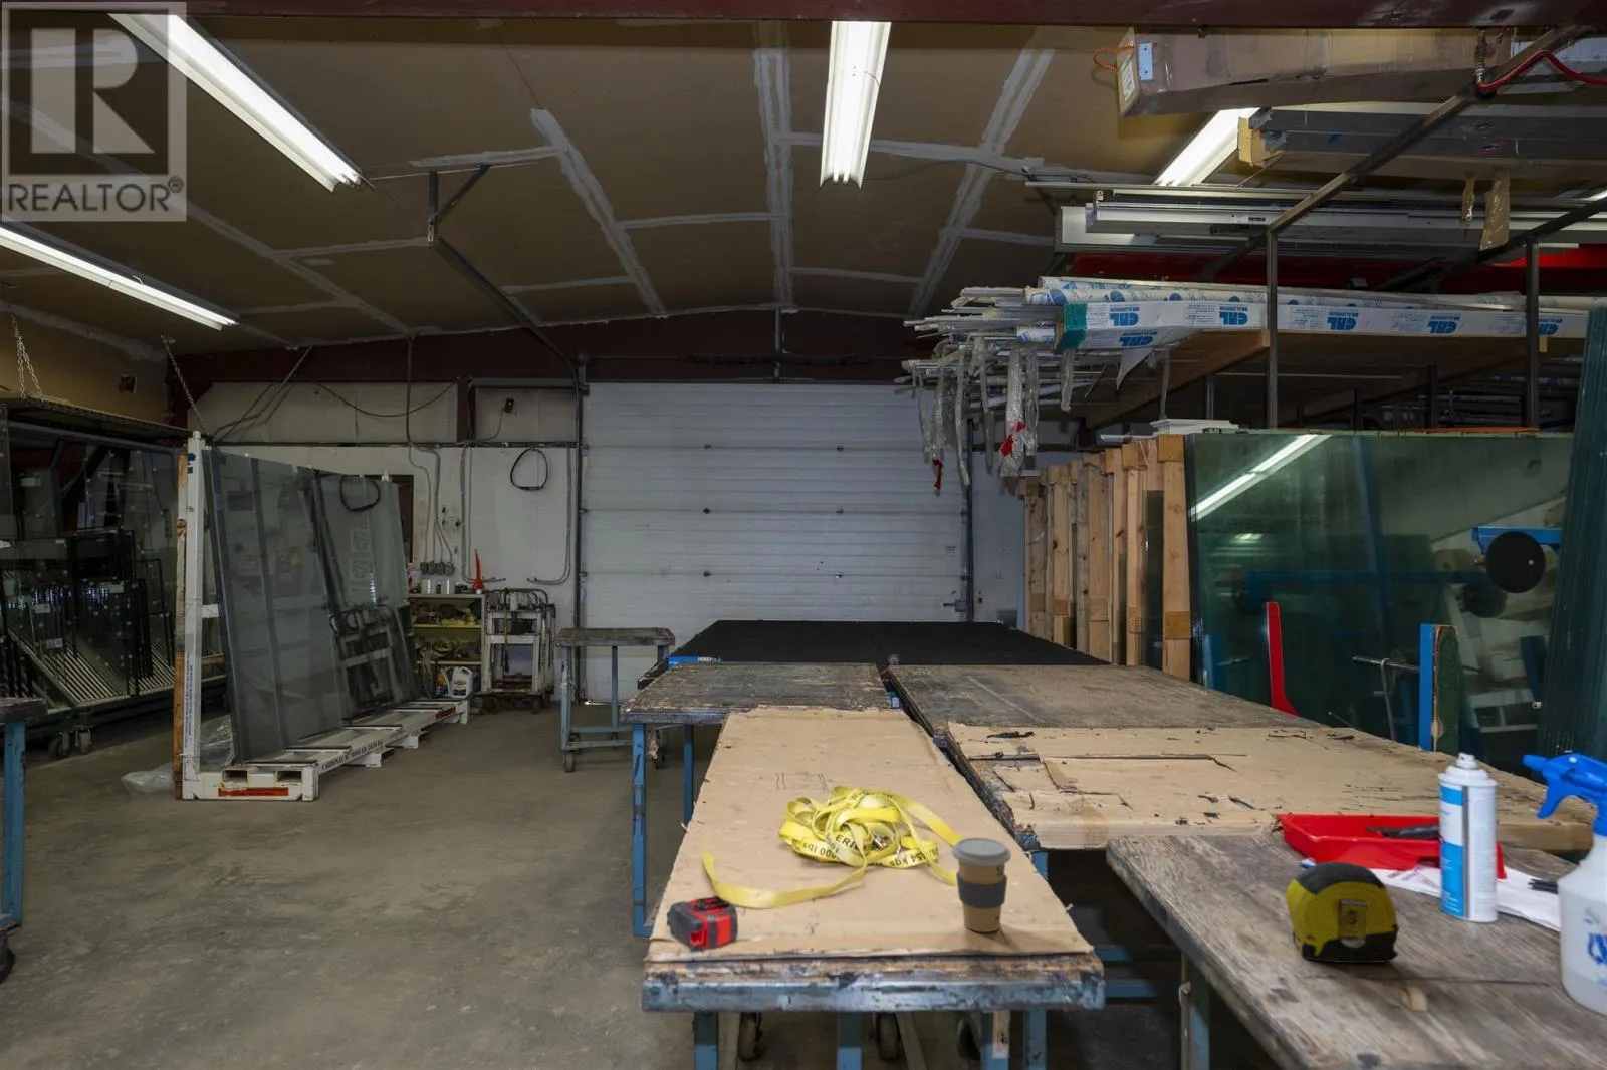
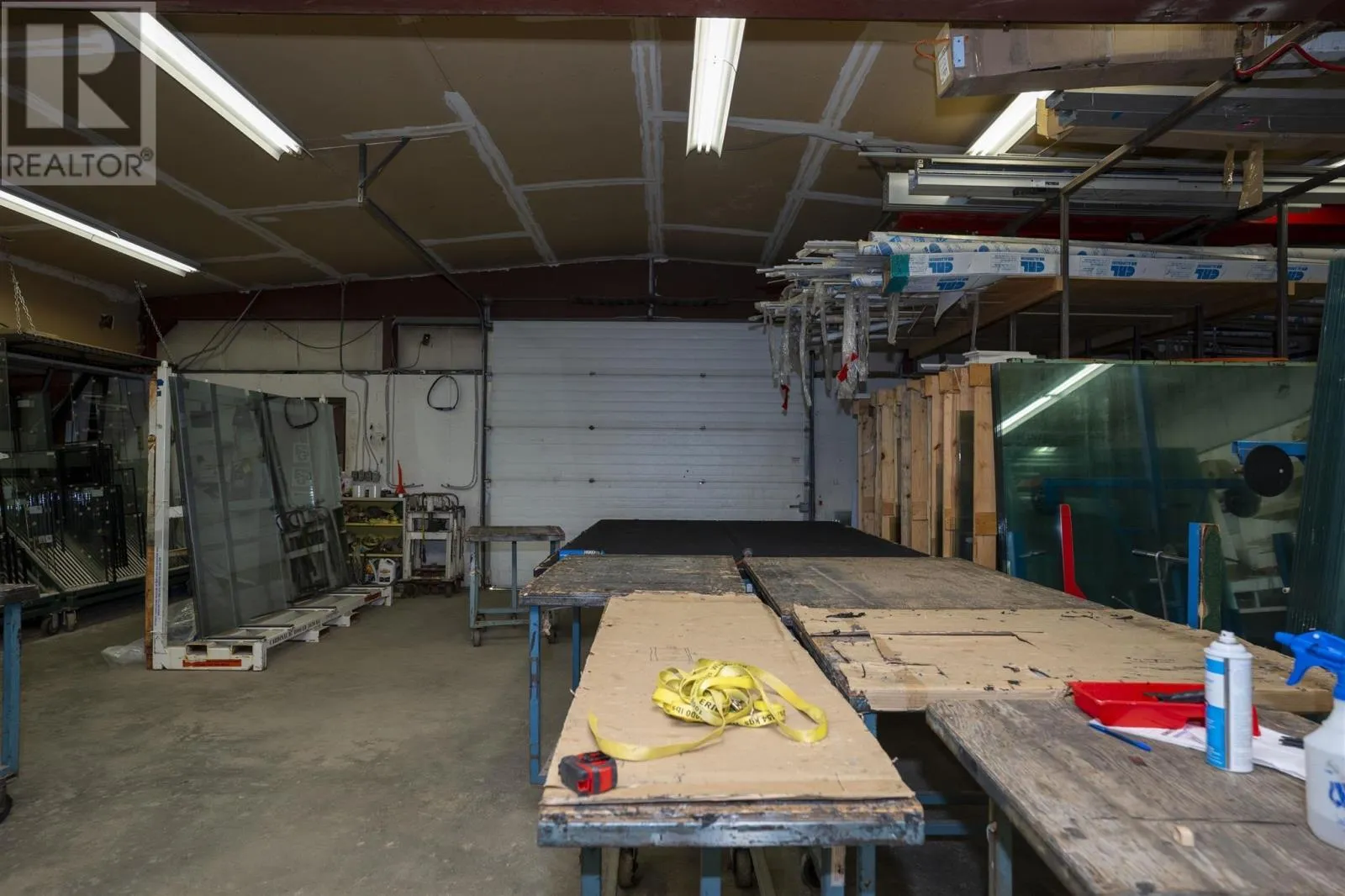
- tape measure (1343, 911)
- coffee cup (981, 885)
